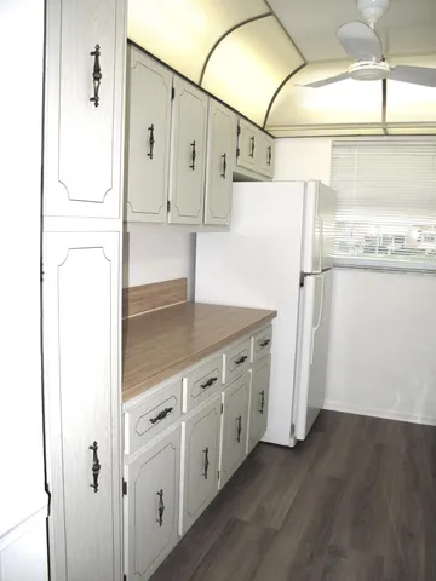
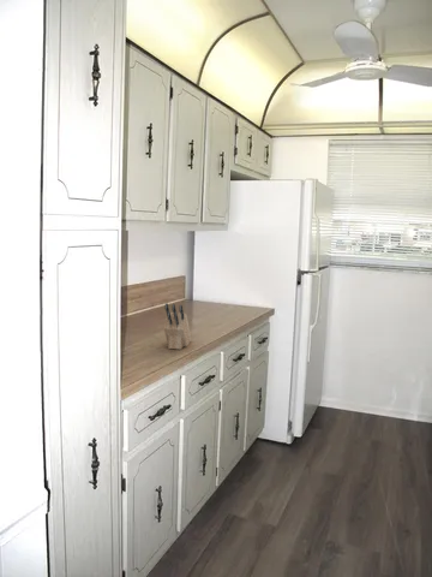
+ knife block (178, 323)
